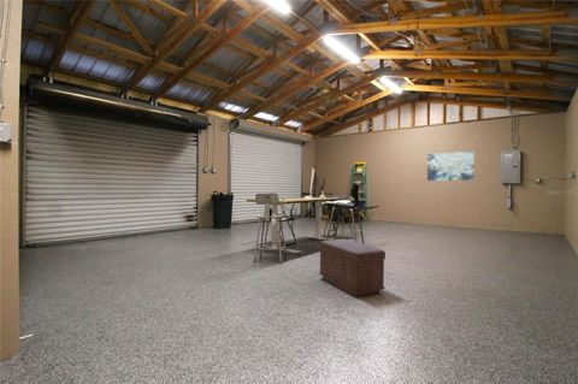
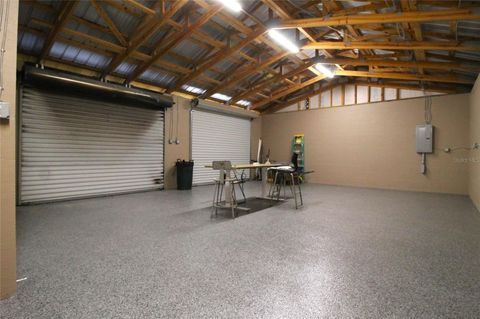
- wall art (449, 166)
- bench (349, 264)
